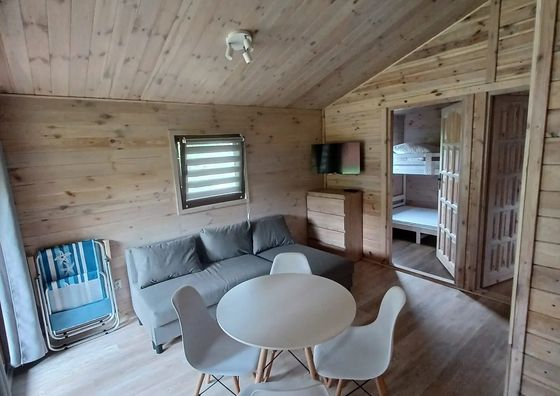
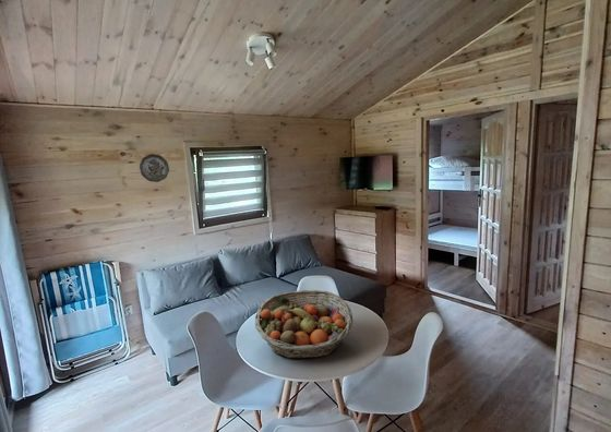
+ decorative plate (154, 168)
+ fruit basket (303, 322)
